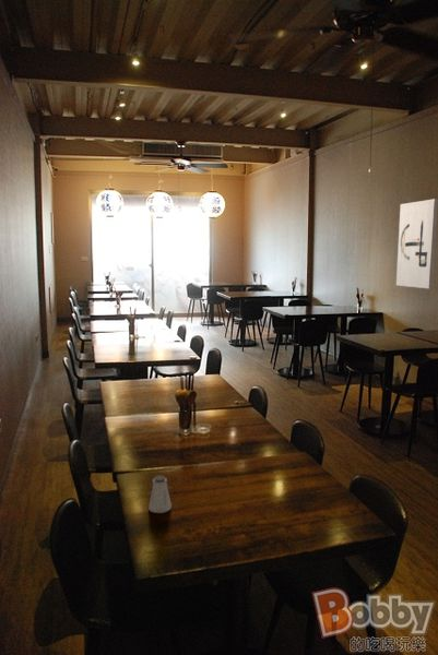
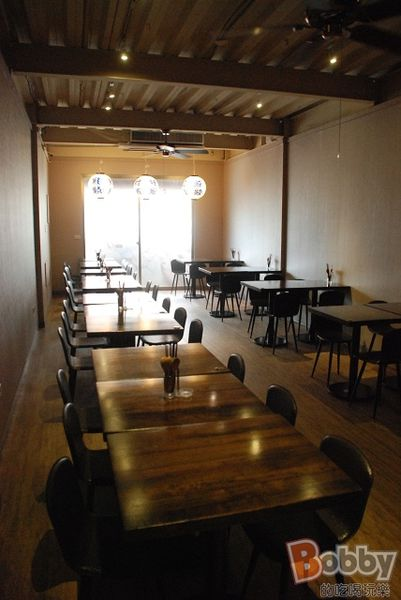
- saltshaker (159, 492)
- wall art (415, 245)
